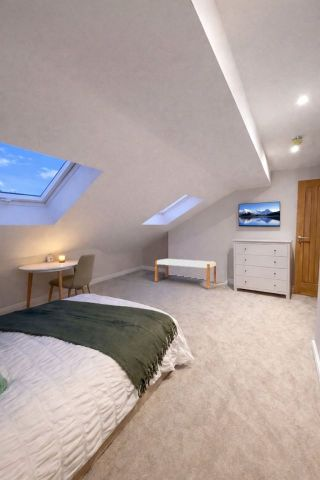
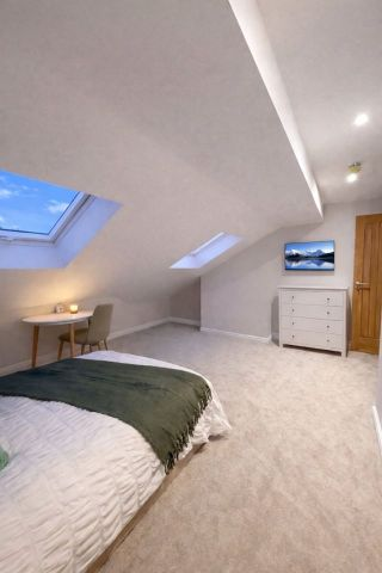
- bench (188, 266)
